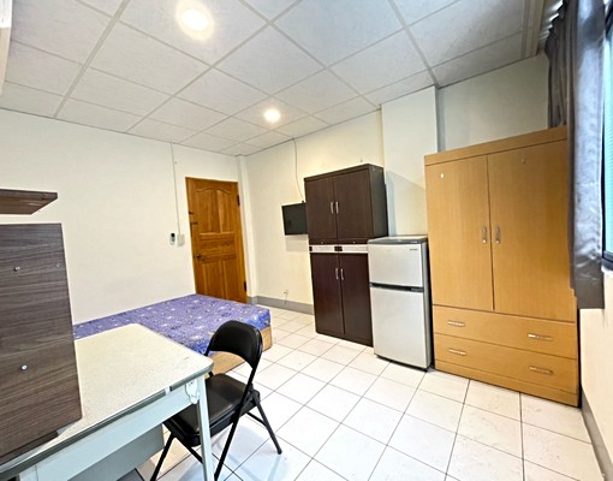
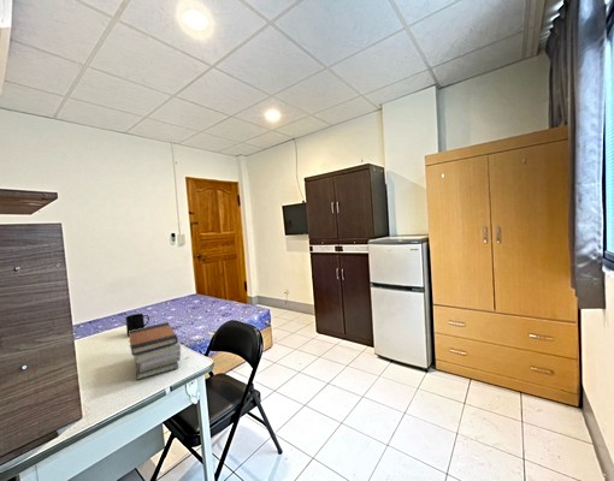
+ mug (137, 323)
+ book stack (154, 348)
